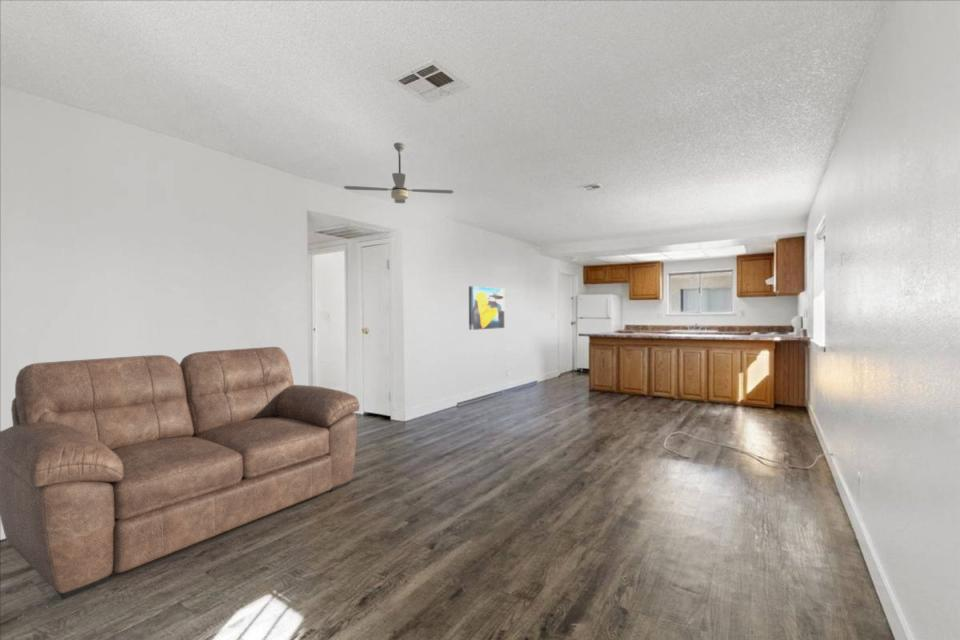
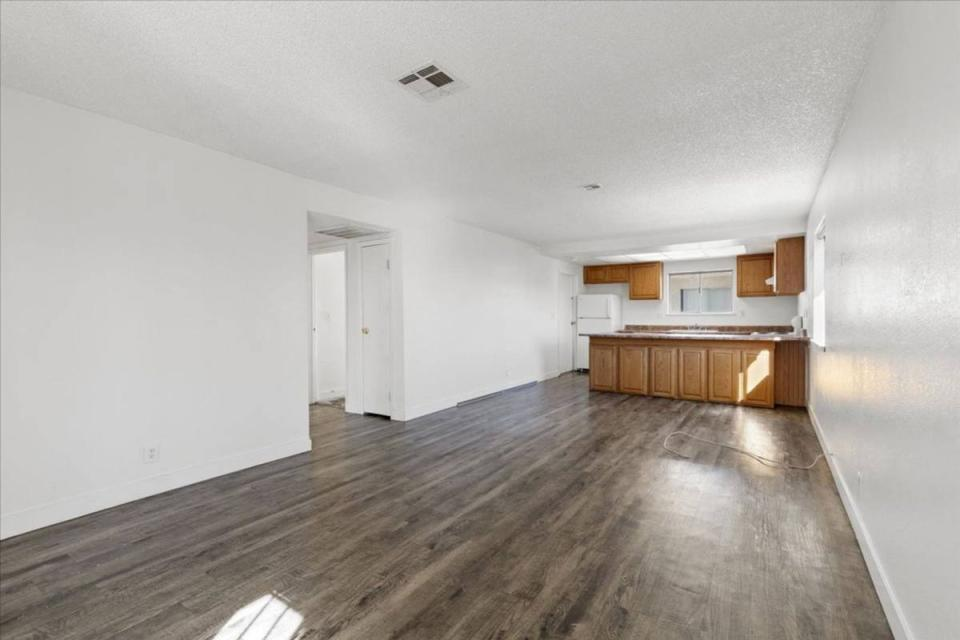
- sofa (203, 433)
- wall art (487, 308)
- ceiling fan (399, 171)
